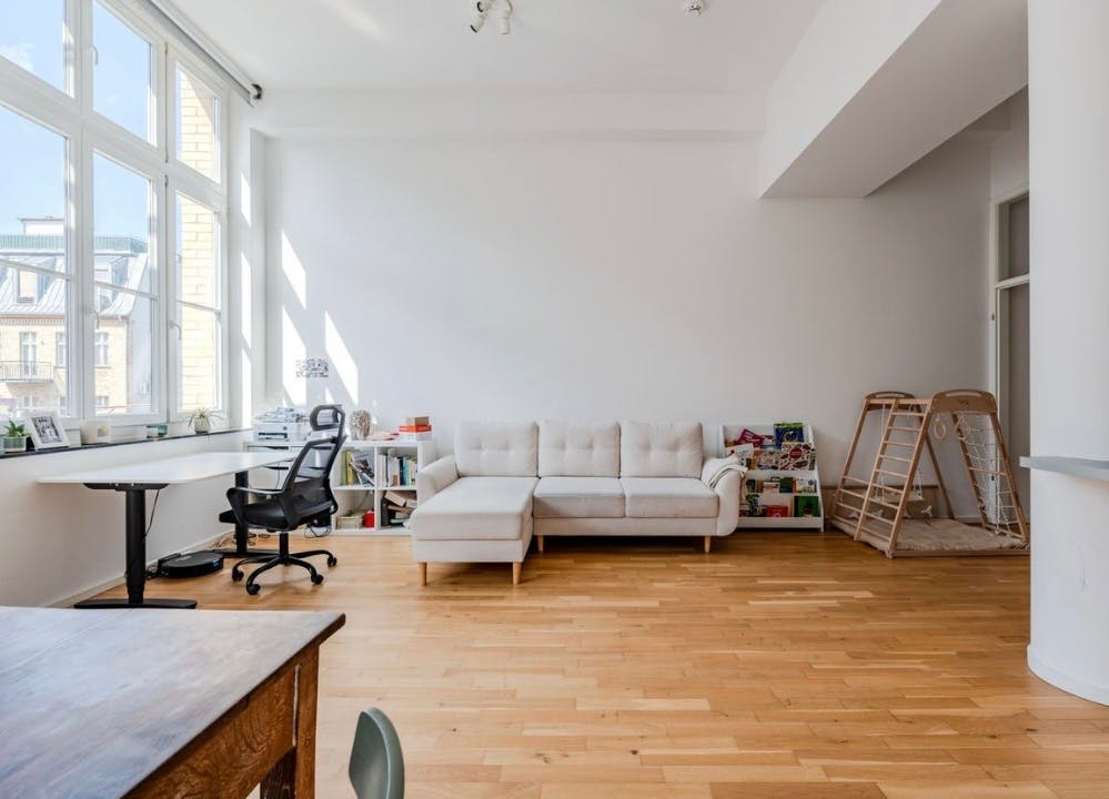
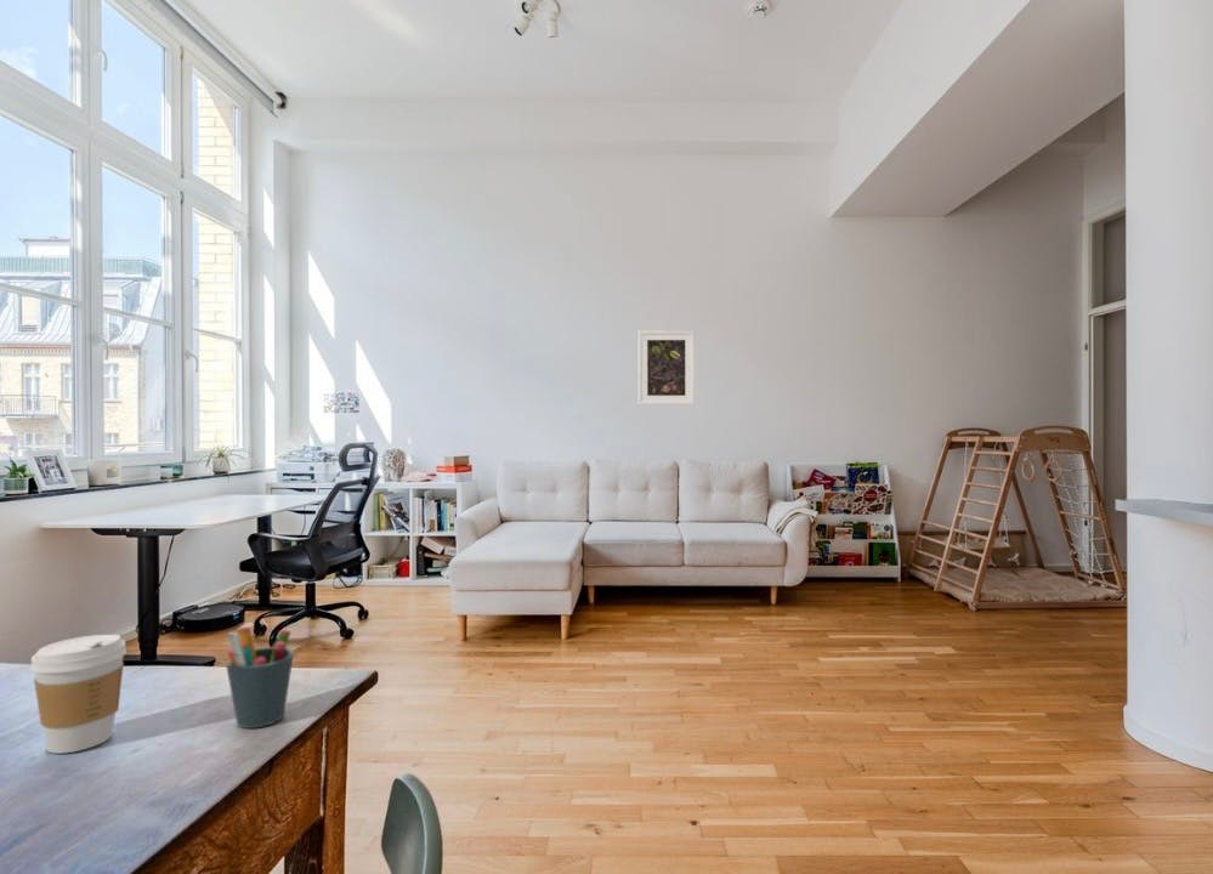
+ coffee cup (80, 689)
+ pen holder (260, 670)
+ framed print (665, 368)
